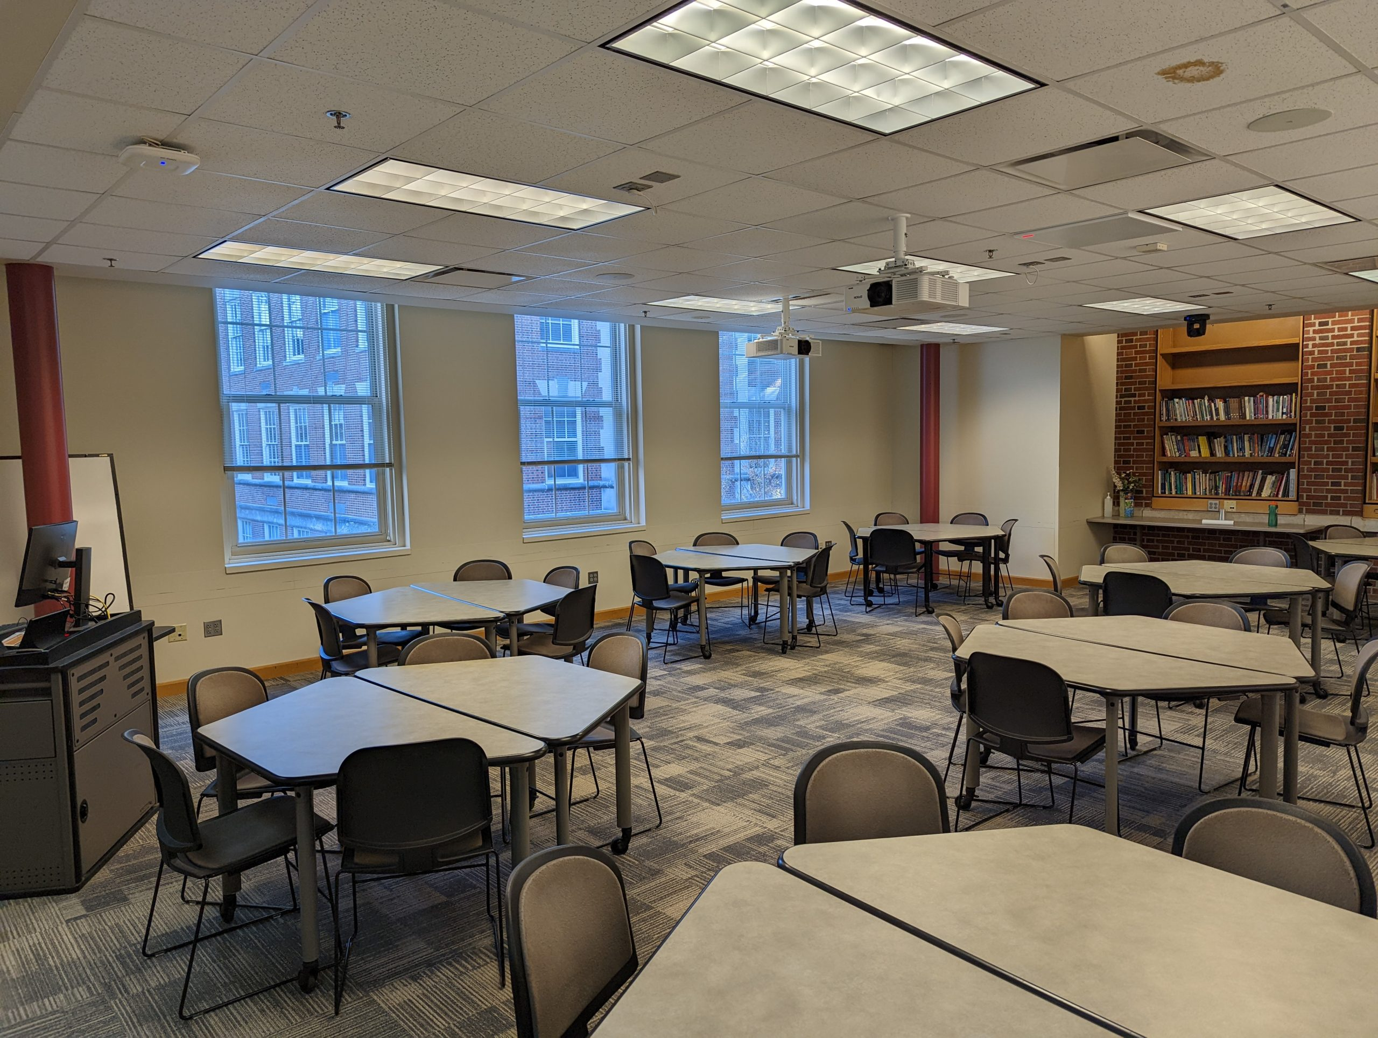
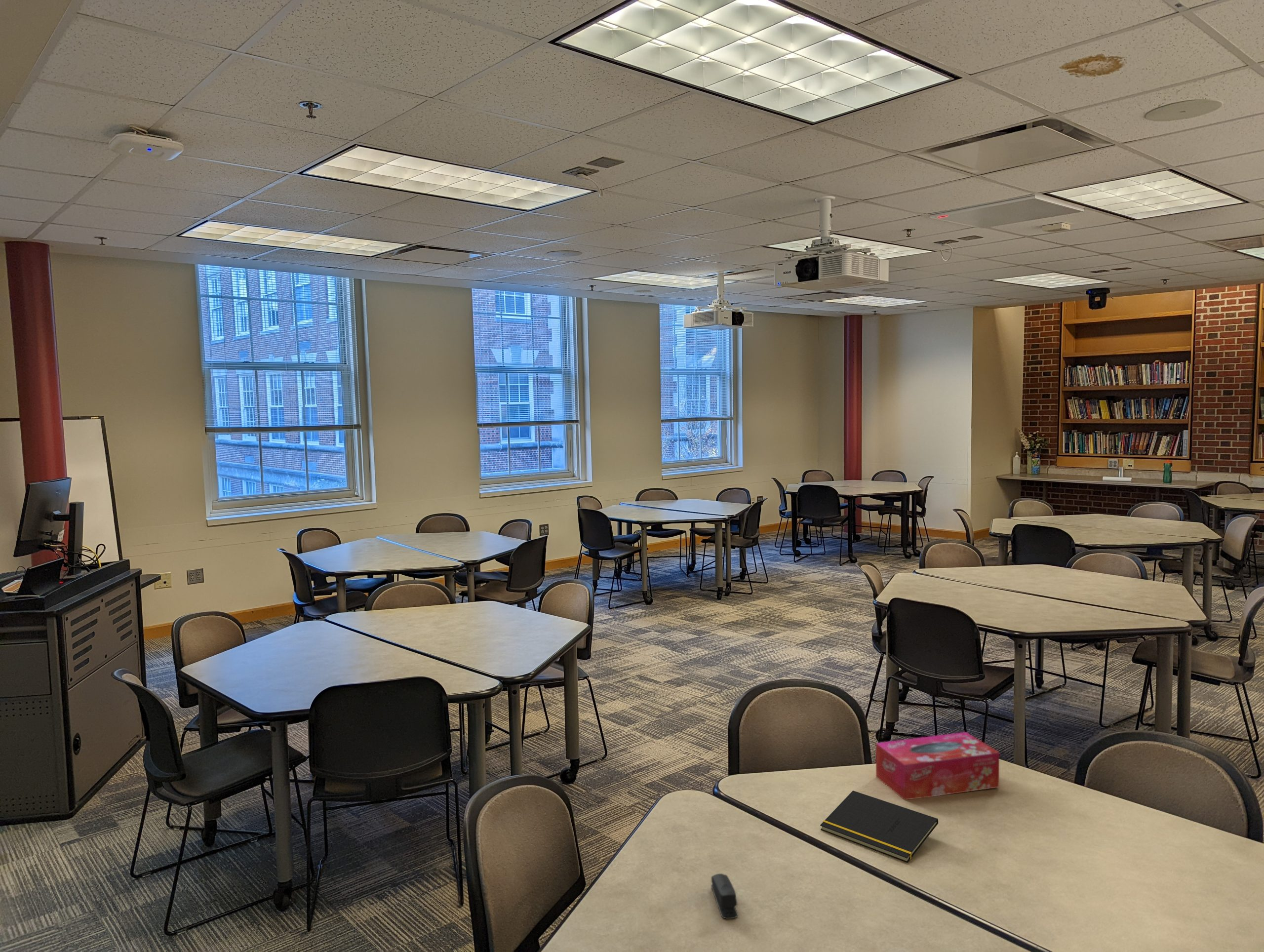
+ tissue box (936, 764)
+ notepad (878, 824)
+ stapler (724, 890)
